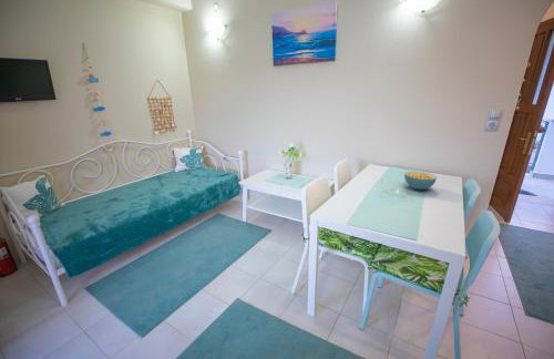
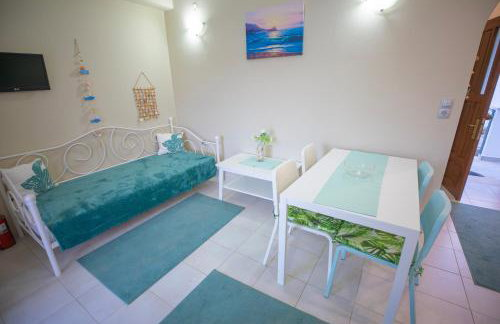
- cereal bowl (419, 182)
